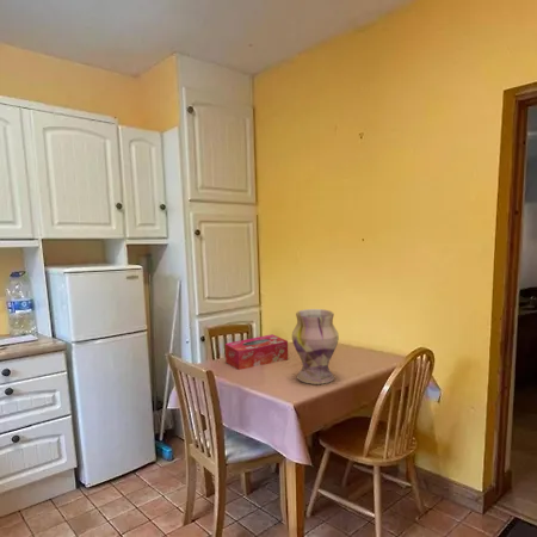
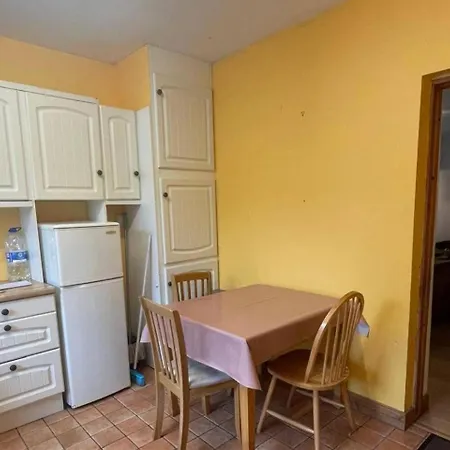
- tissue box (257, 351)
- vase (315, 346)
